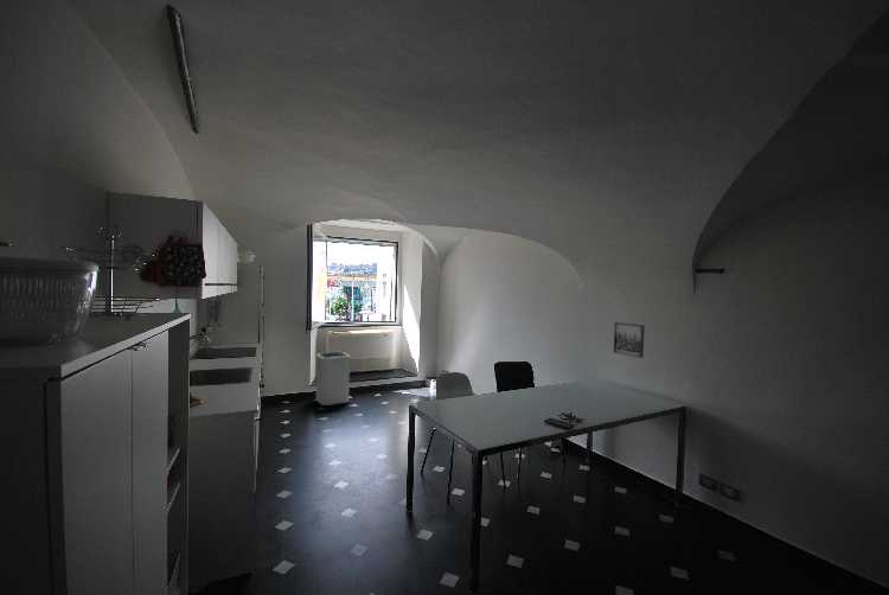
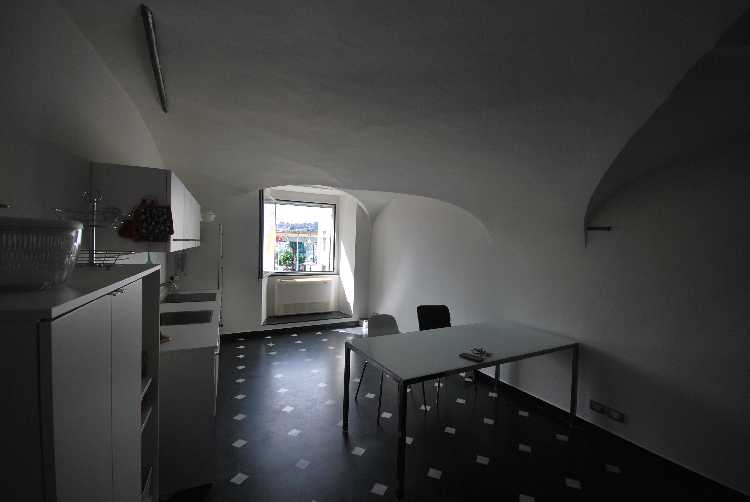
- wall art (628, 339)
- trash can (332, 377)
